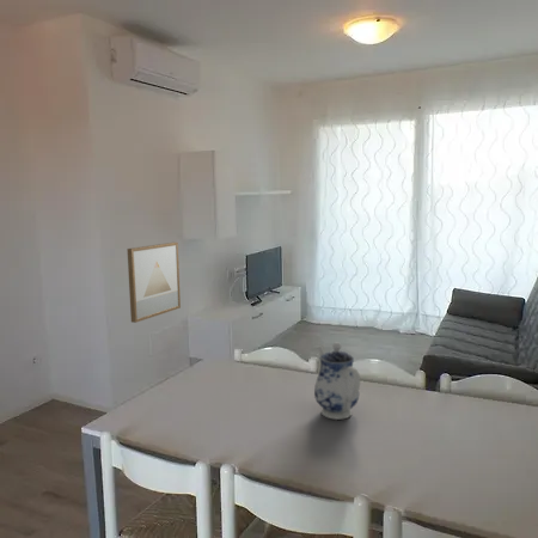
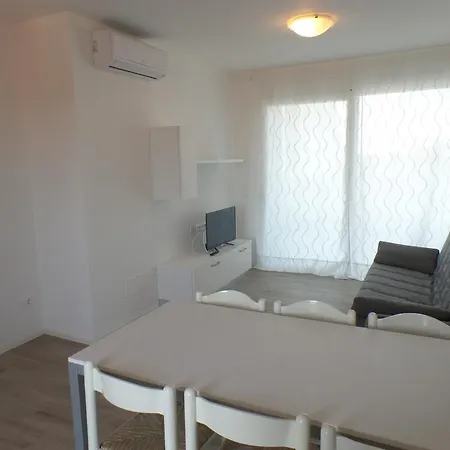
- teapot (336, 378)
- wall art (155, 280)
